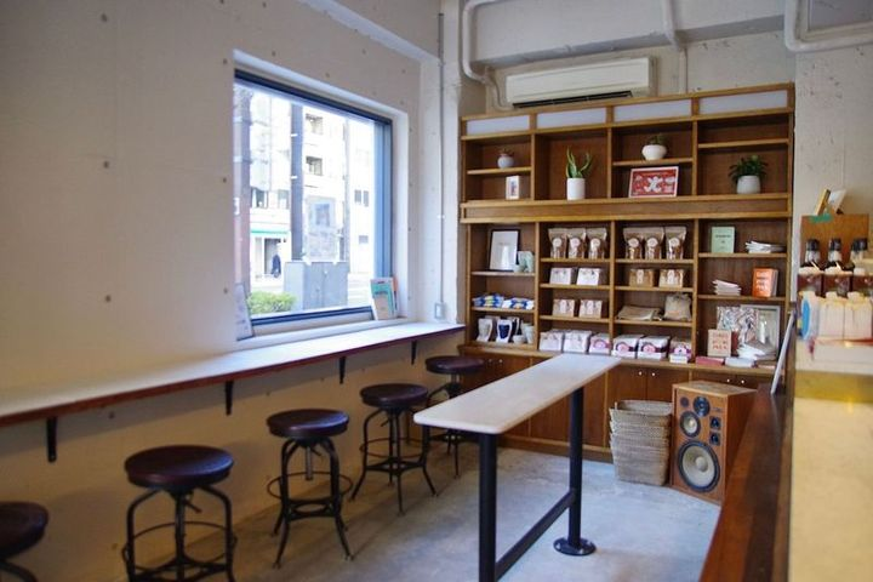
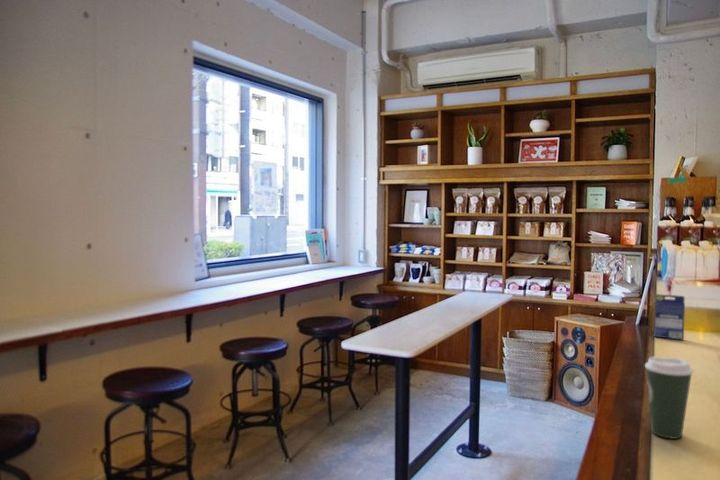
+ small box (669, 316)
+ coffee cup (667, 397)
